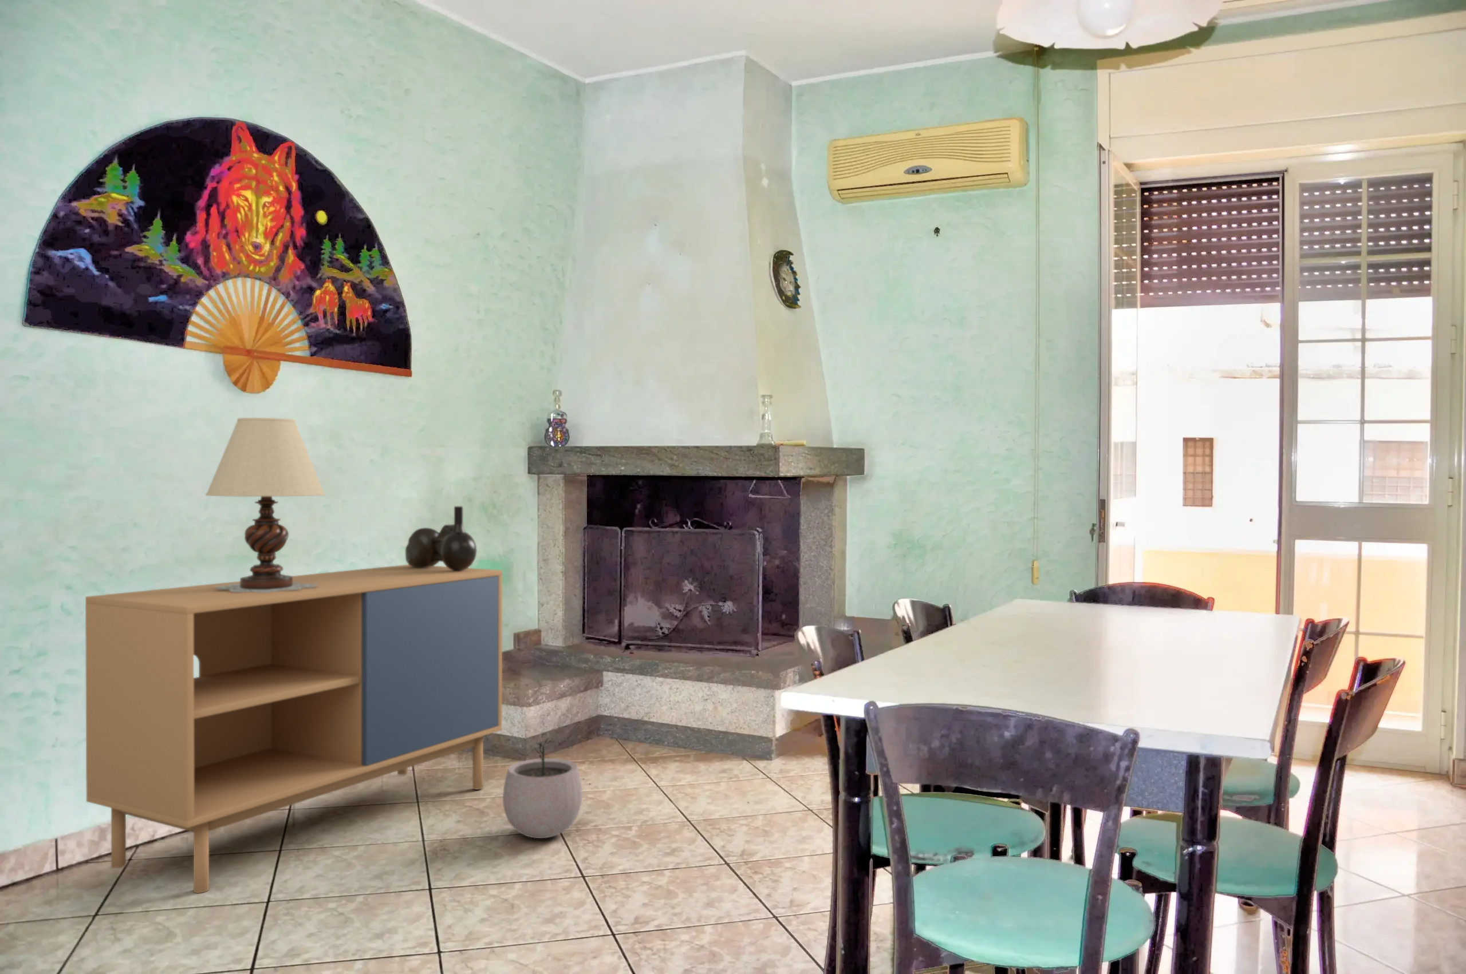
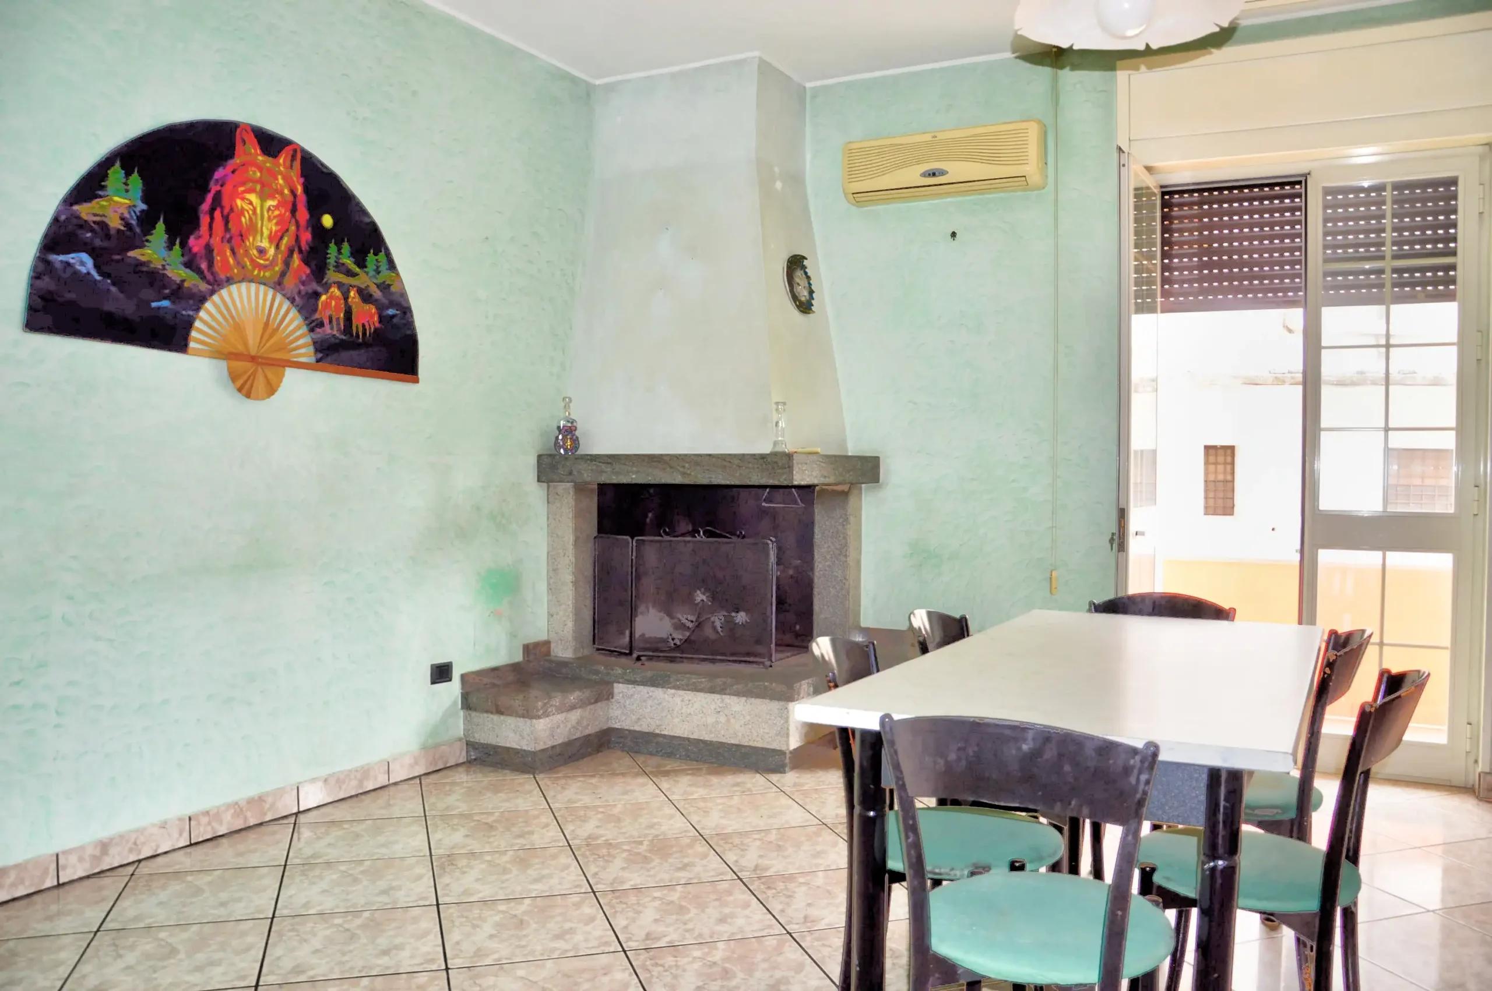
- plant pot (543, 786)
- storage cabinet (320, 702)
- decorative vase (438, 536)
- table lamp (266, 502)
